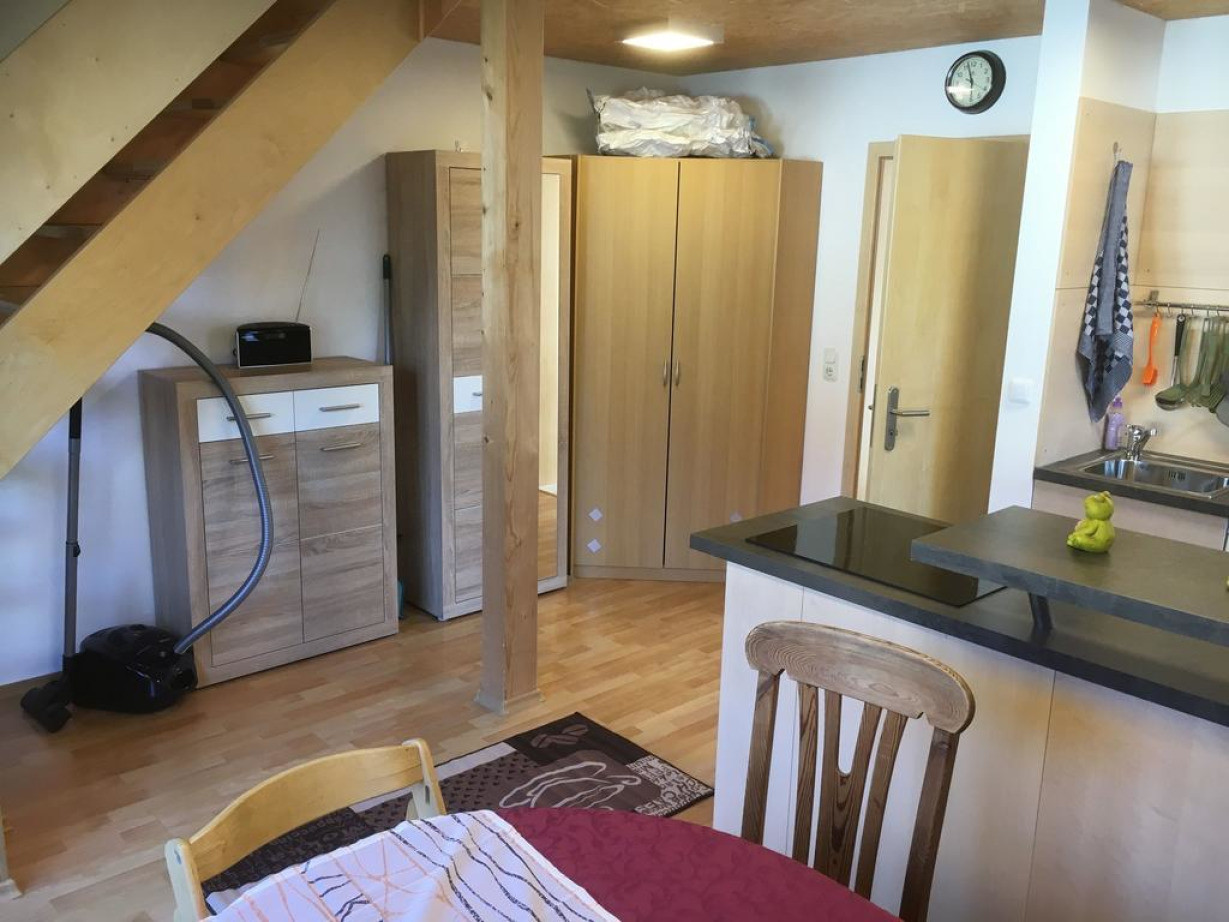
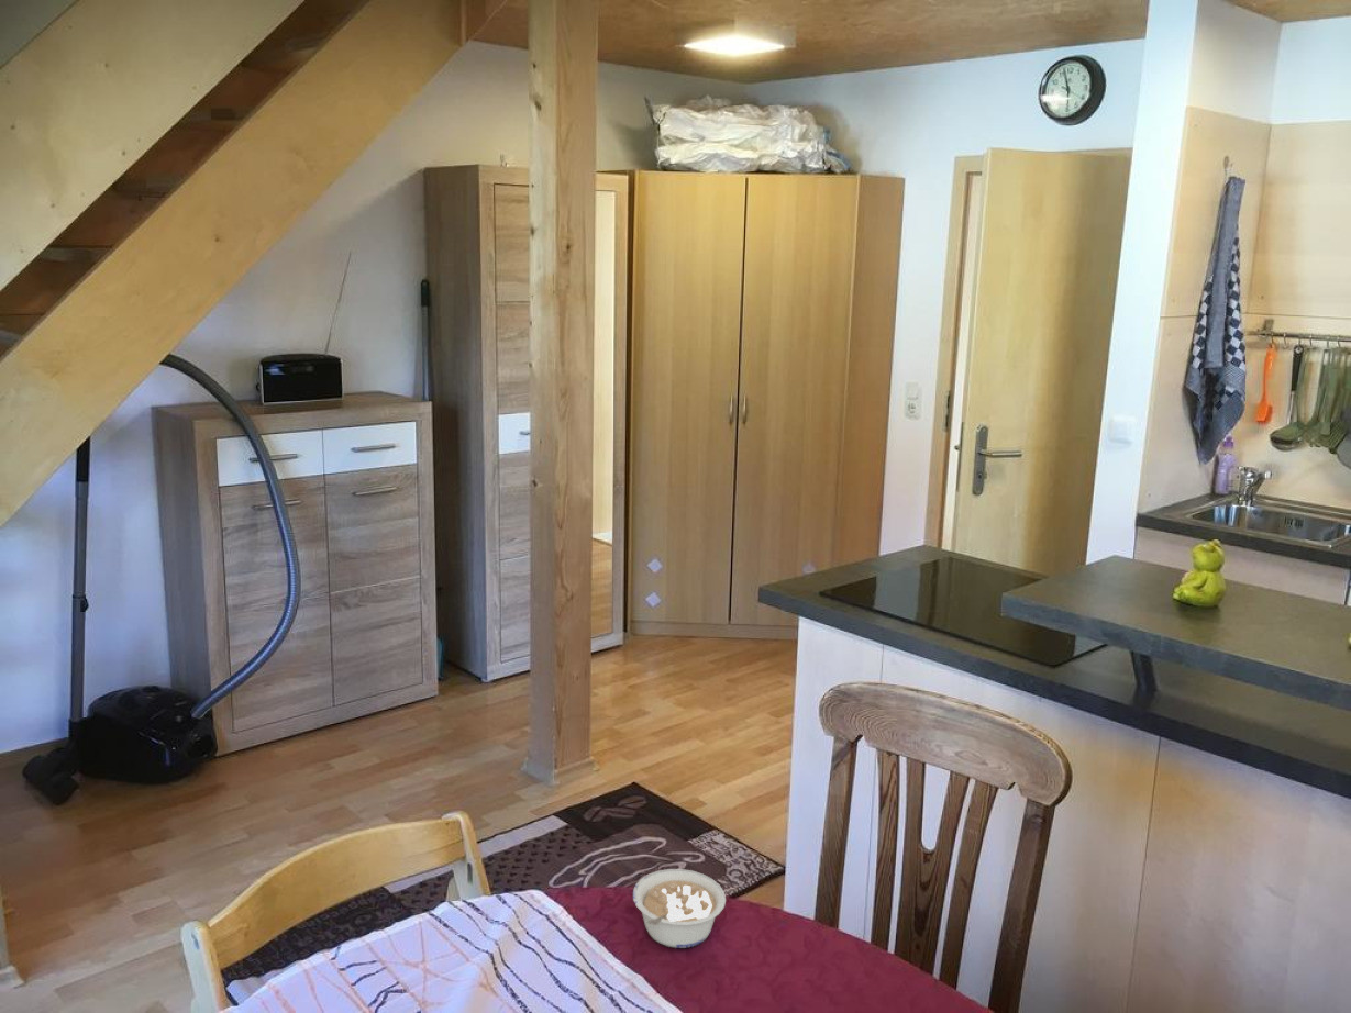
+ legume (679, 910)
